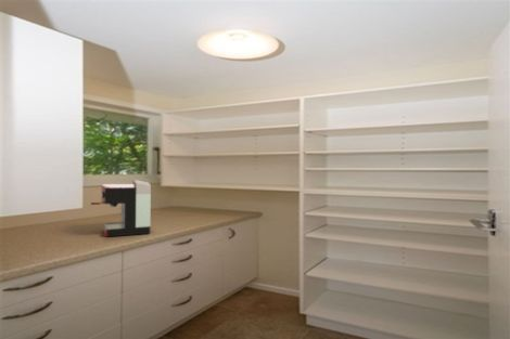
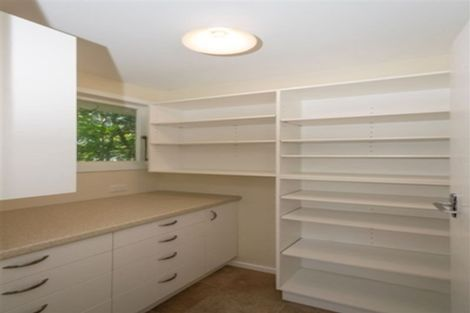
- coffee maker (122, 206)
